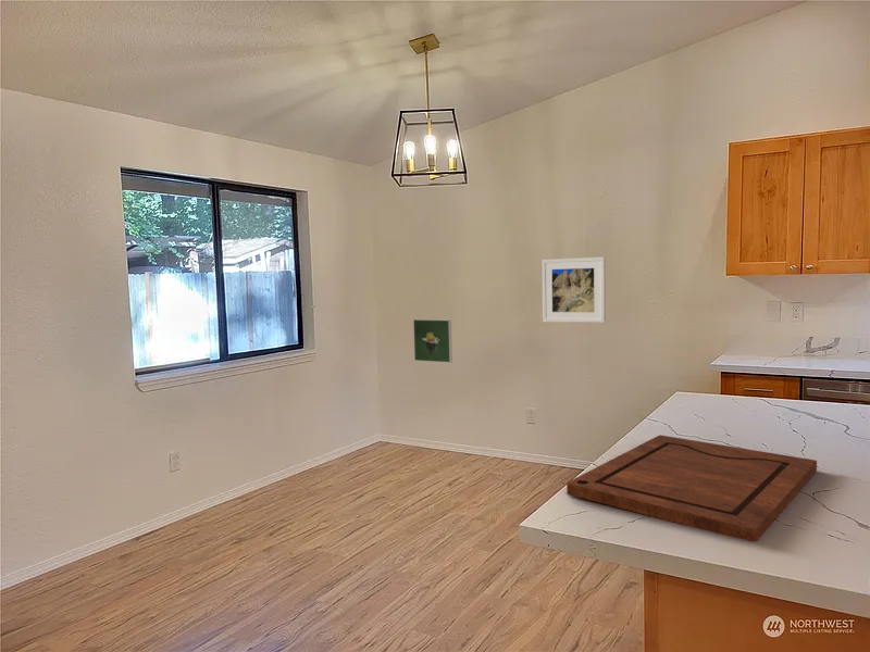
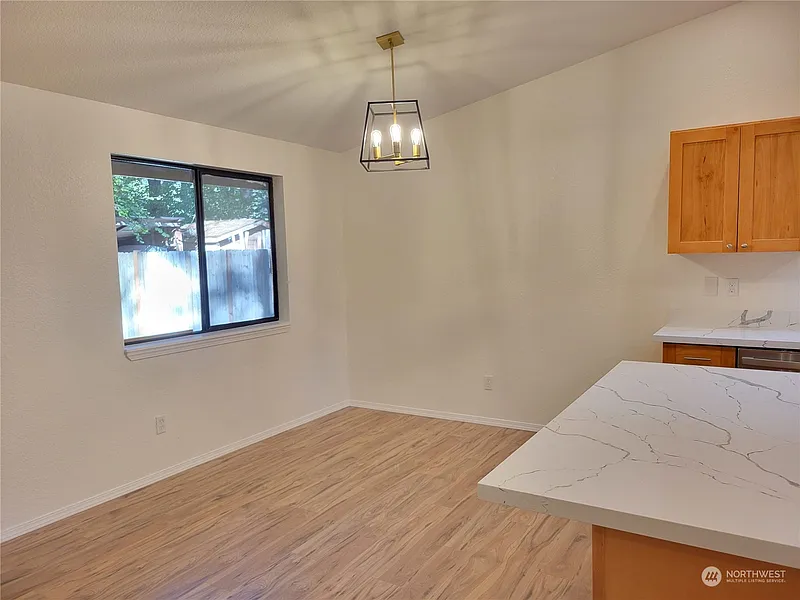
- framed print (572, 290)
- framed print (432, 340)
- cutting board (696, 476)
